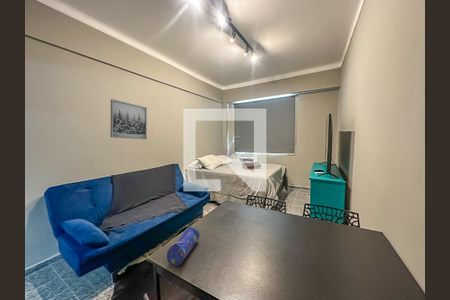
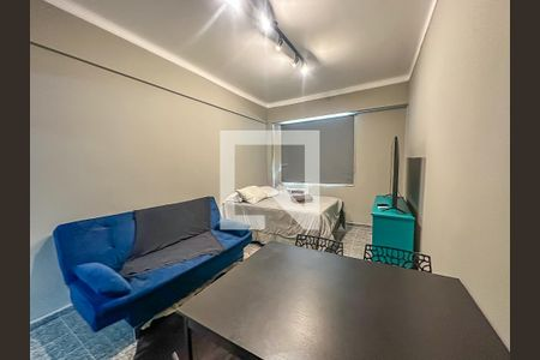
- pencil case (184, 243)
- wall art (130, 121)
